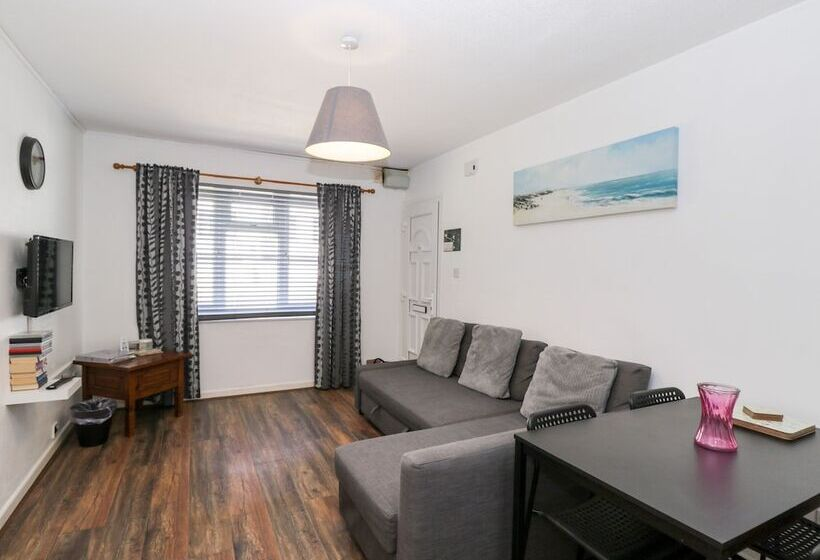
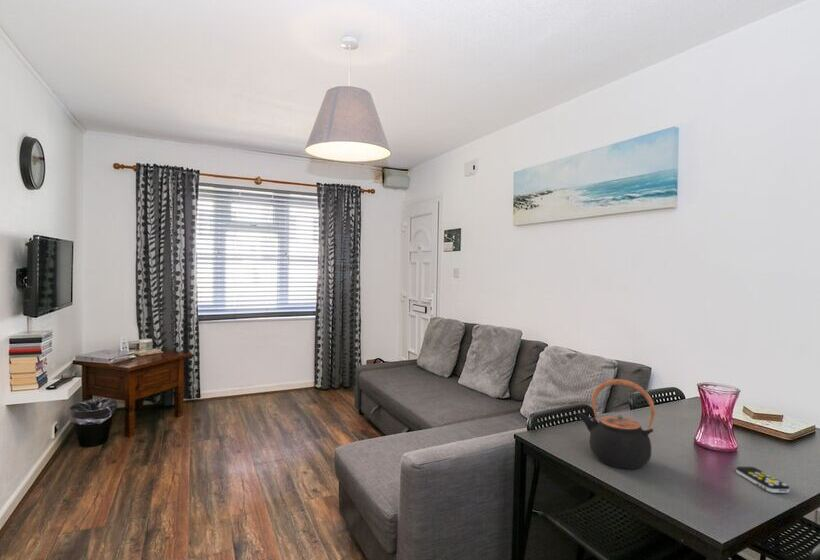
+ teapot (614, 418)
+ remote control (761, 478)
